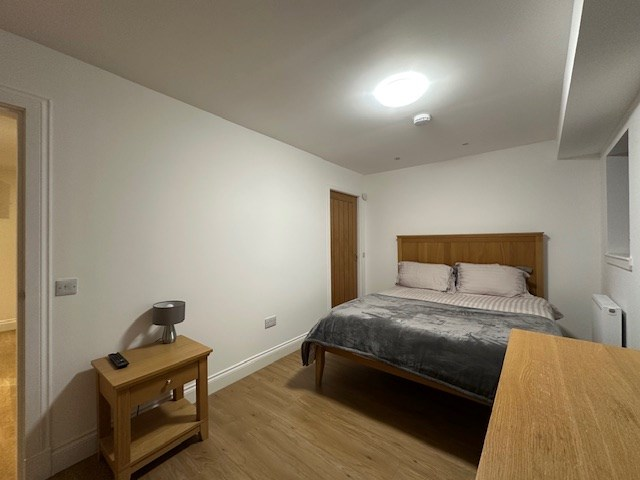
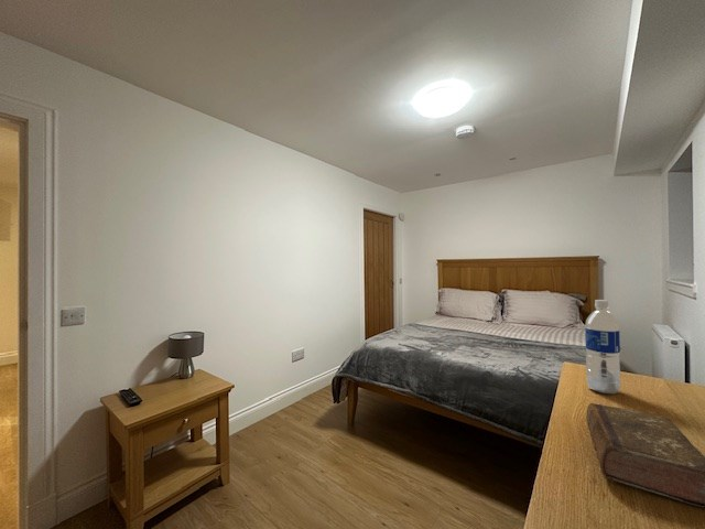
+ water bottle (601, 345)
+ book (638, 443)
